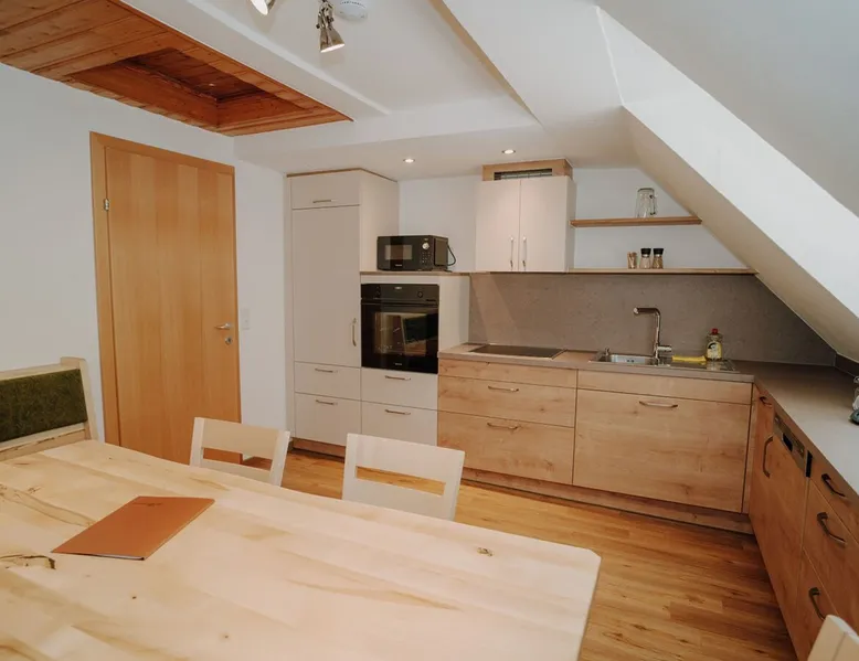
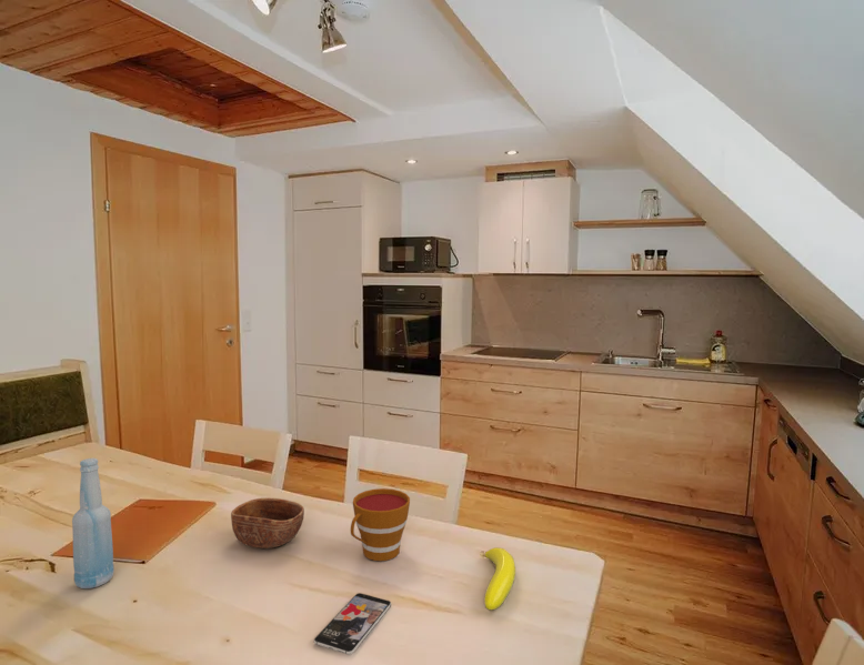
+ smartphone (354, 621)
+ cup (378, 527)
+ bowl (268, 524)
+ banana (493, 575)
+ bottle (91, 521)
